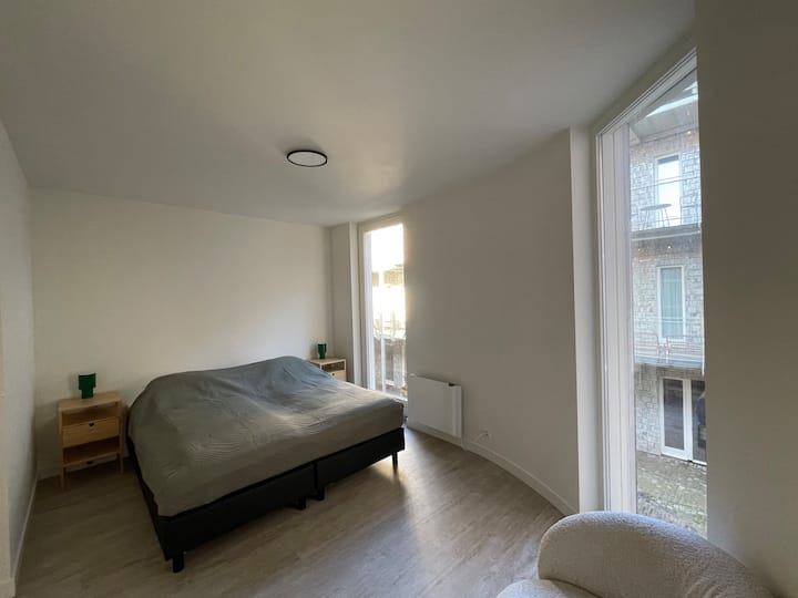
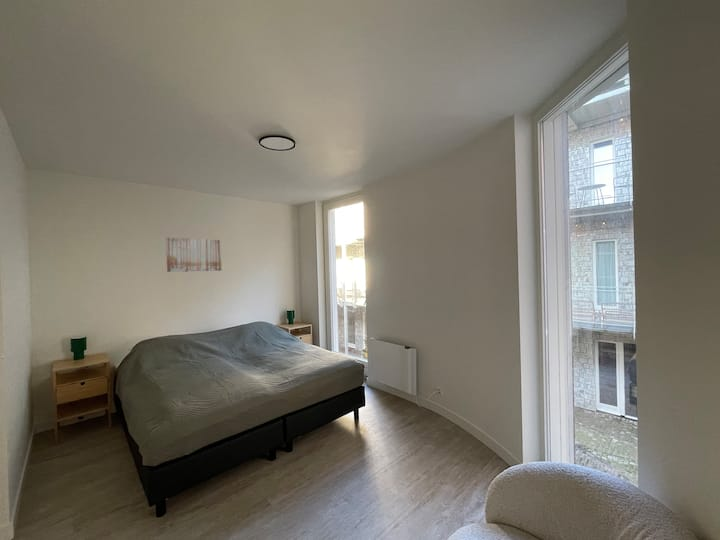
+ wall art (195, 255)
